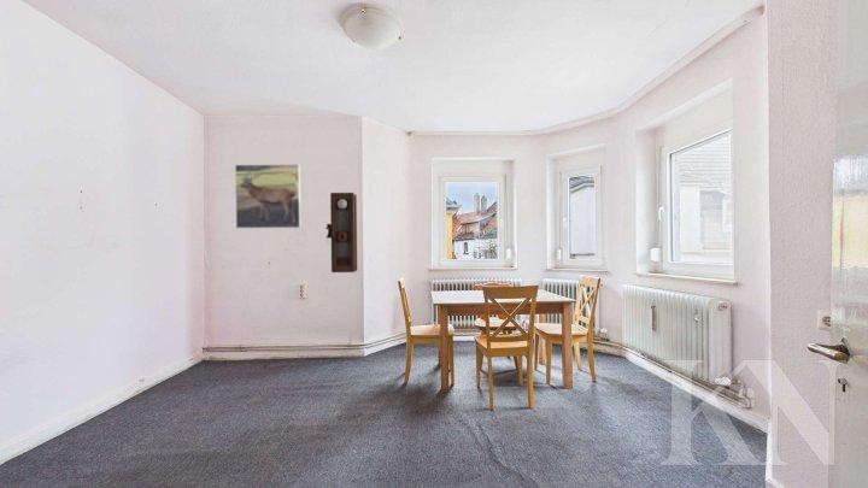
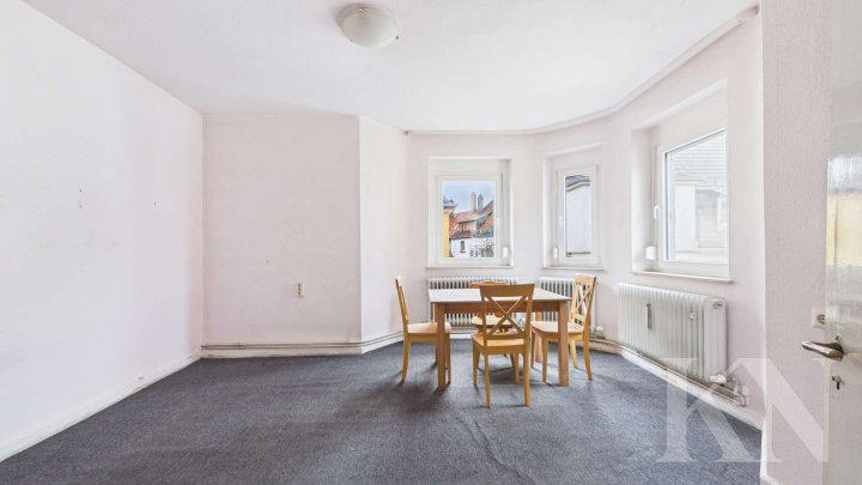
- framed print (268, 196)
- pendulum clock (340, 233)
